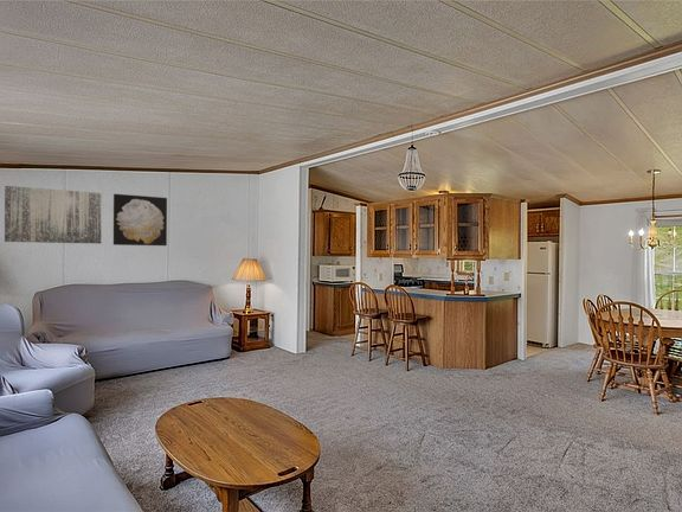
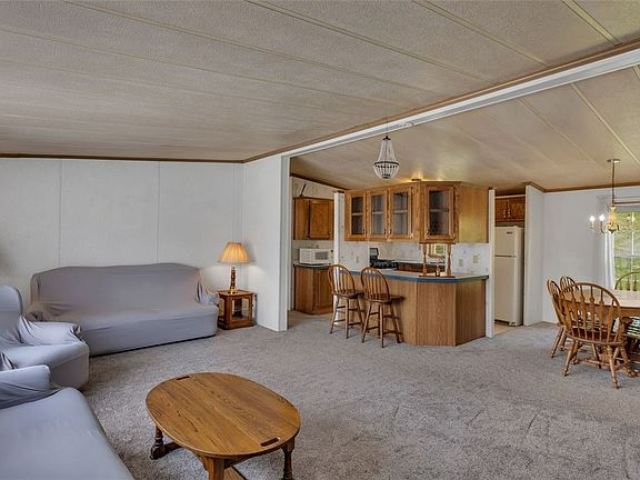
- wall art (54, 216)
- wall art (140, 220)
